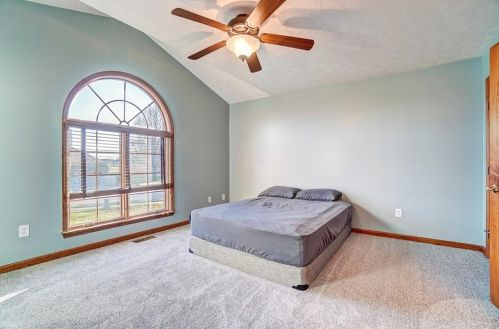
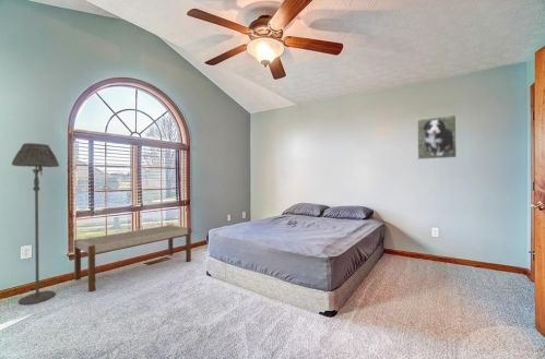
+ bench (138, 243)
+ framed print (436, 137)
+ floor lamp (36, 220)
